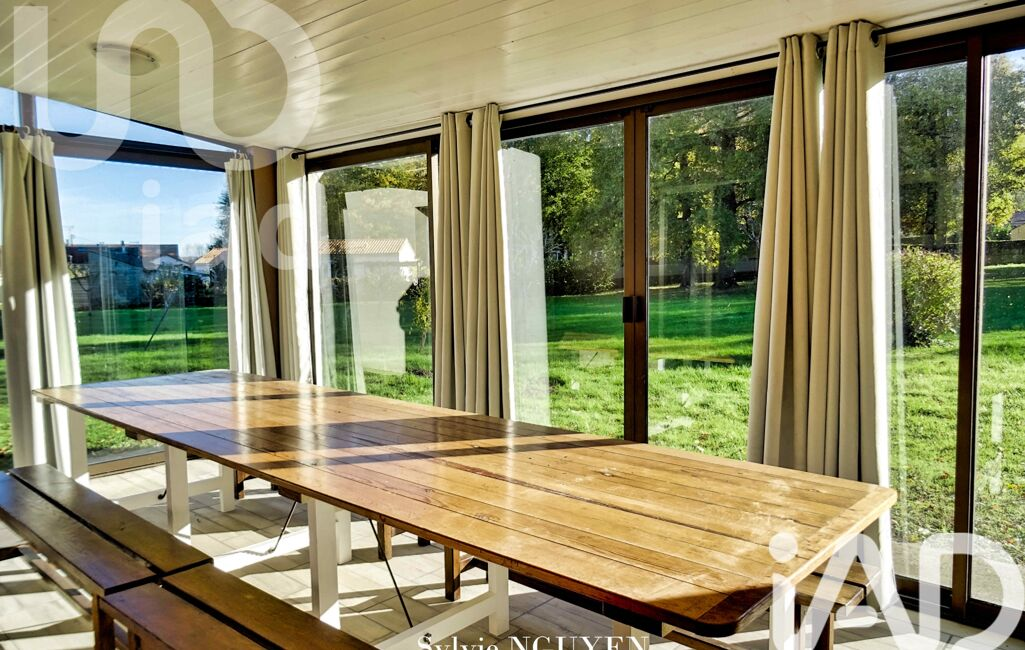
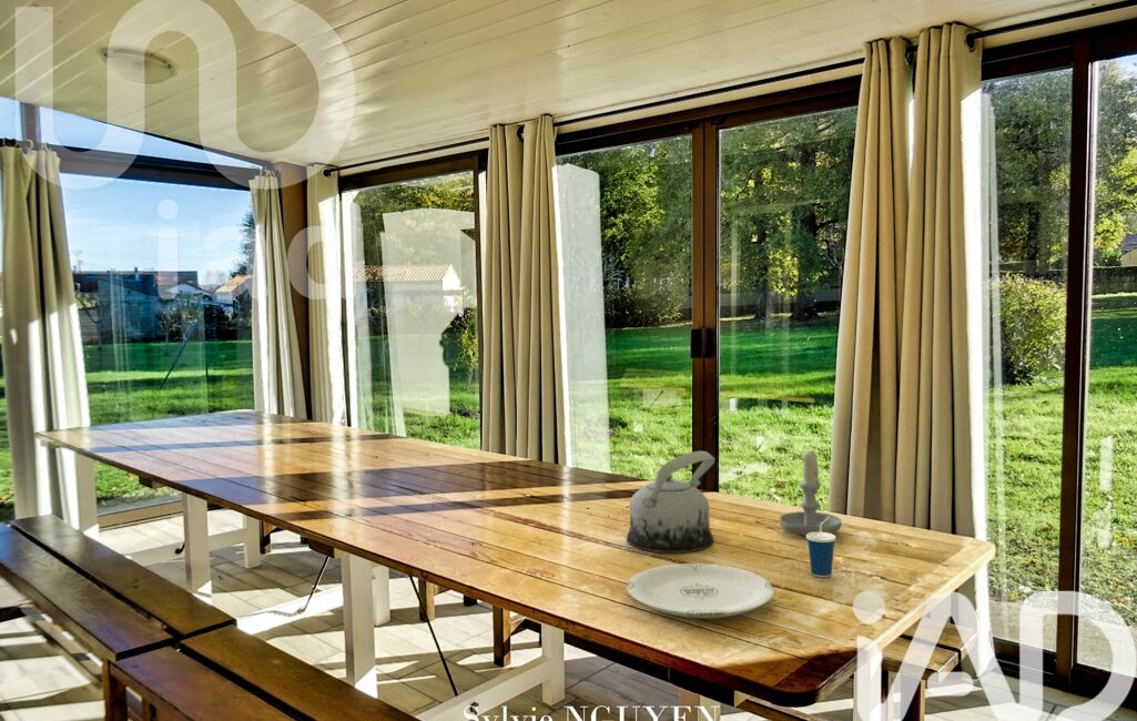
+ candle (810, 489)
+ cup (821, 544)
+ teapot (672, 494)
+ plate (699, 591)
